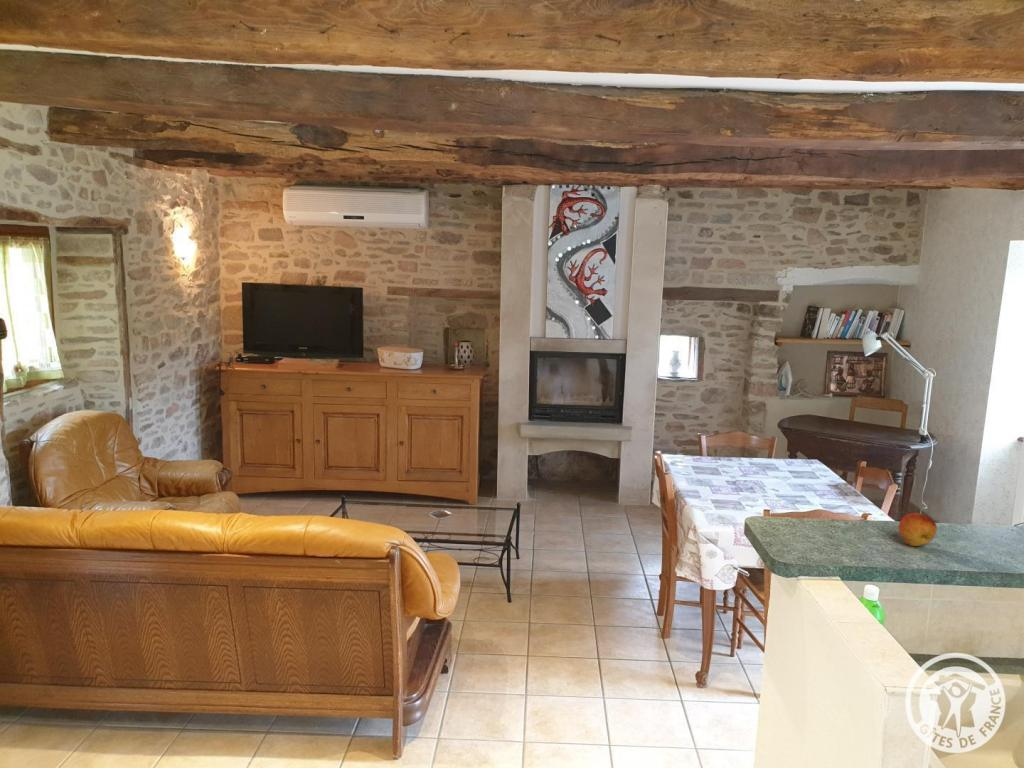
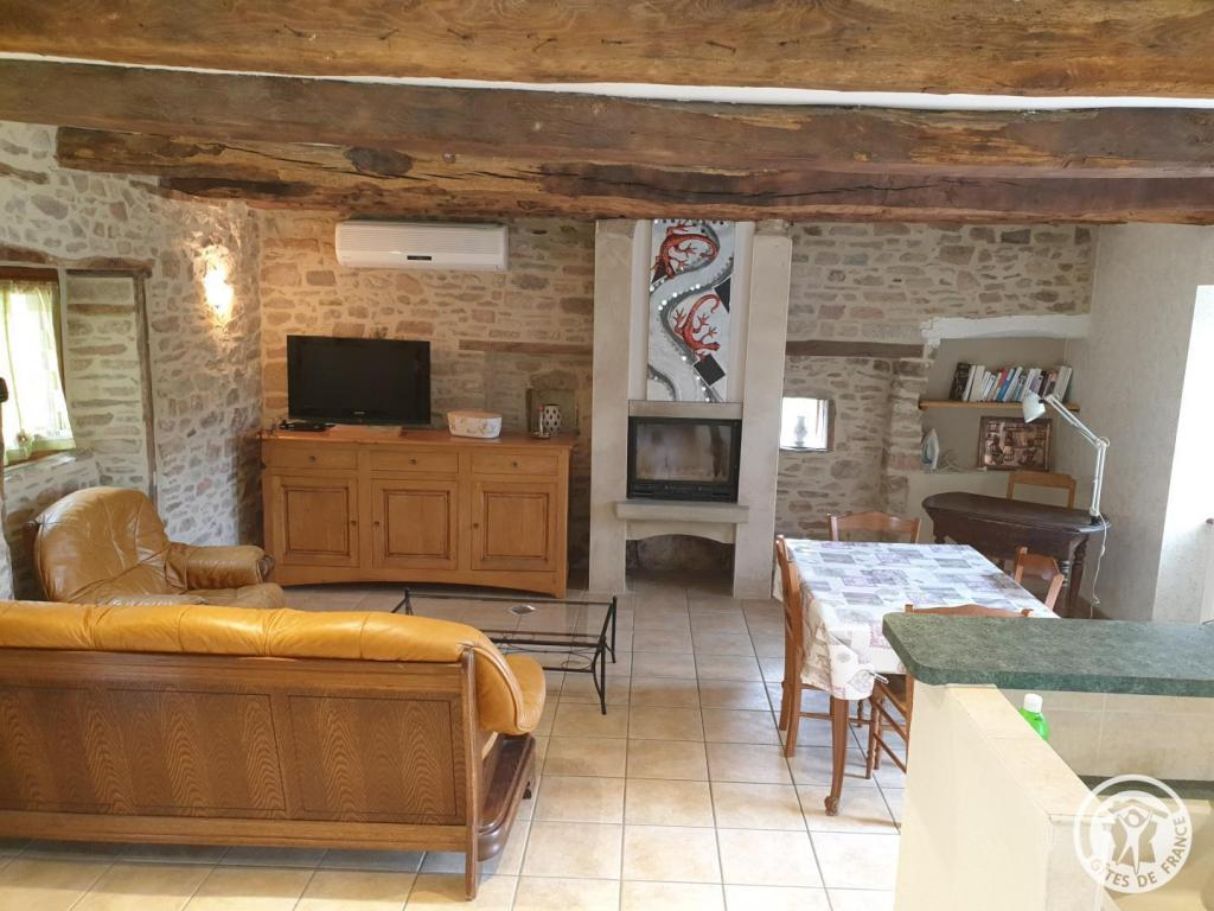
- fruit (916, 529)
